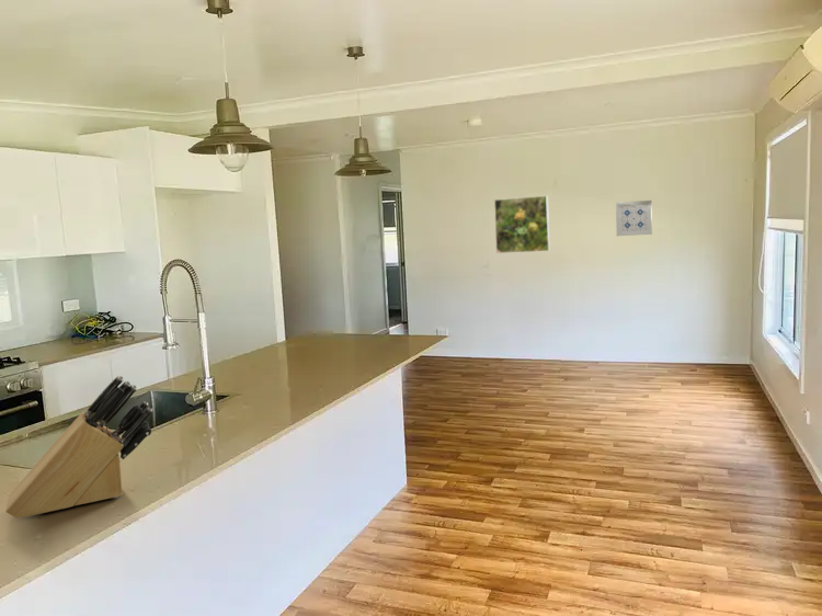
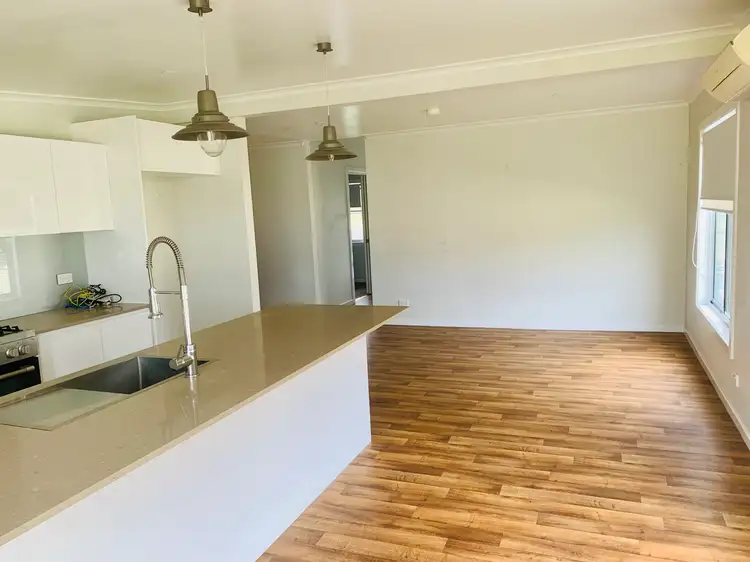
- wall art (633, 218)
- knife block (80, 441)
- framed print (521, 225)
